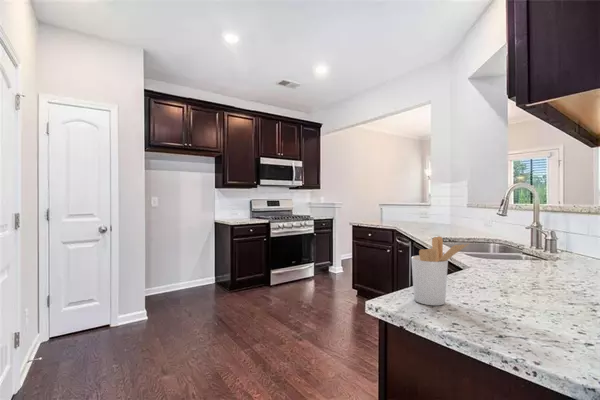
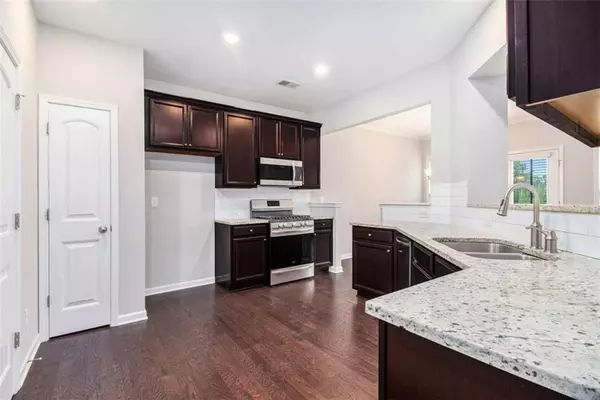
- utensil holder (438, 270)
